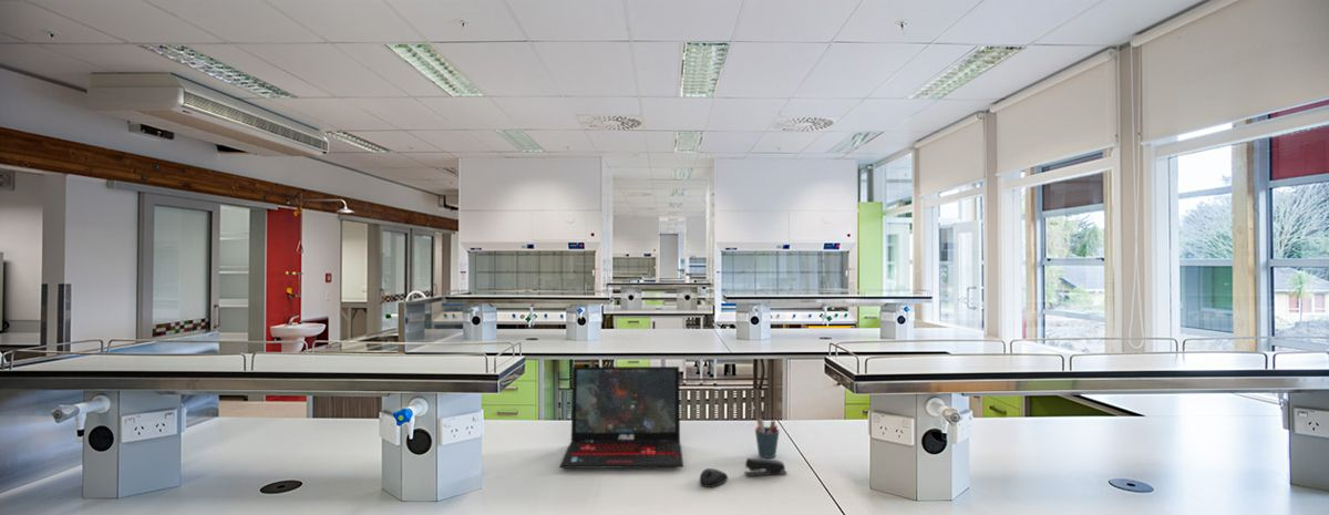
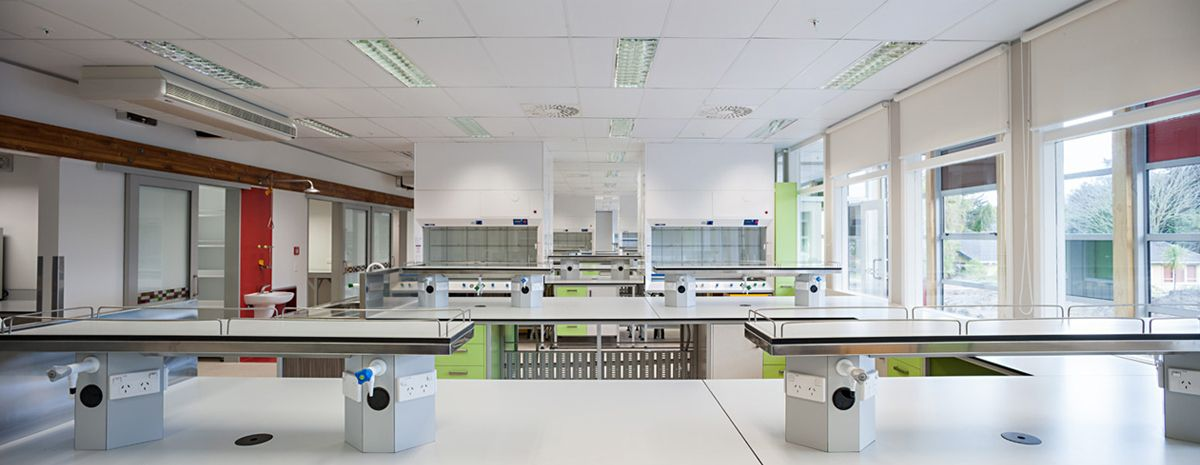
- pen holder (766, 435)
- mouse (713, 475)
- laptop (624, 413)
- stapler (765, 465)
